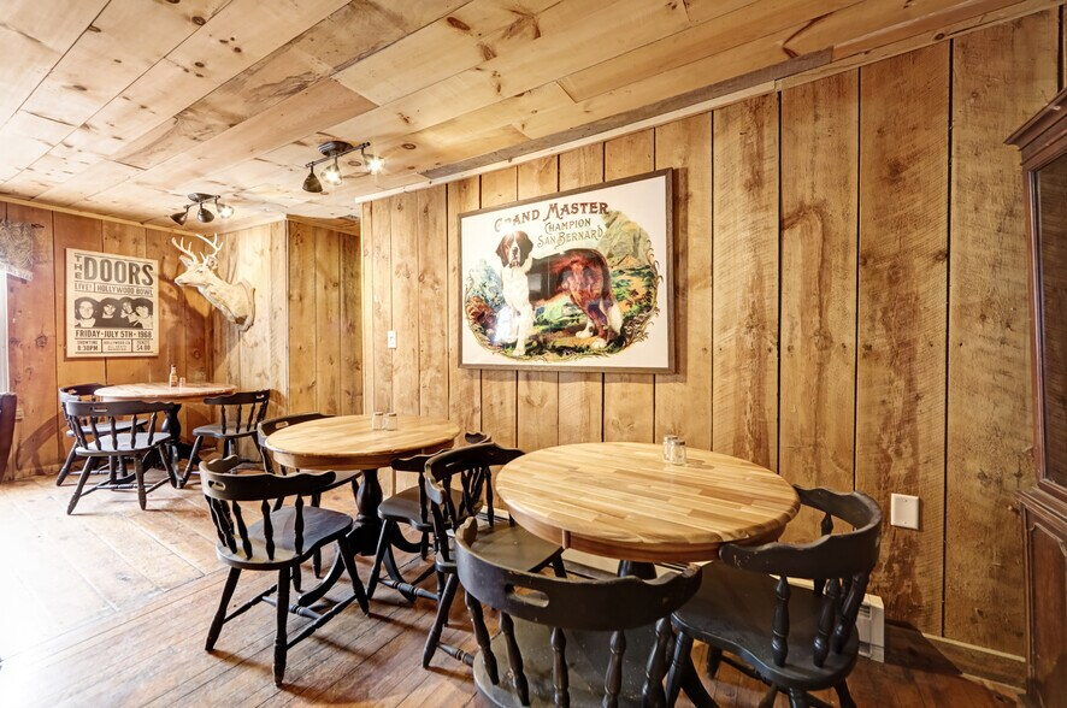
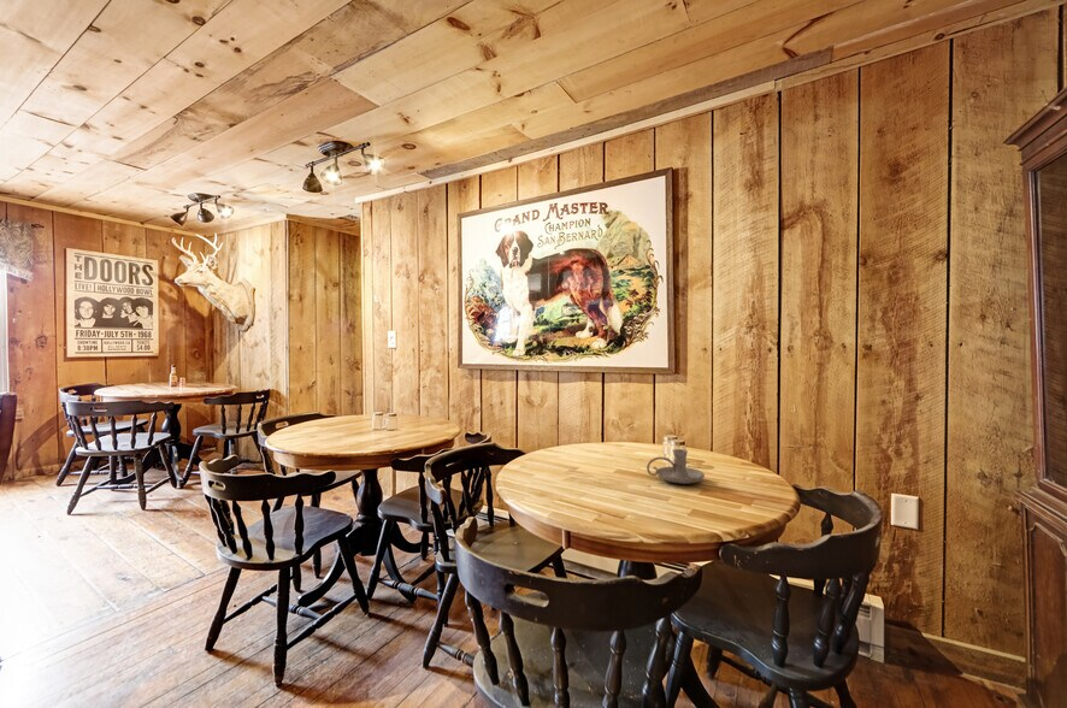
+ candle holder (674, 465)
